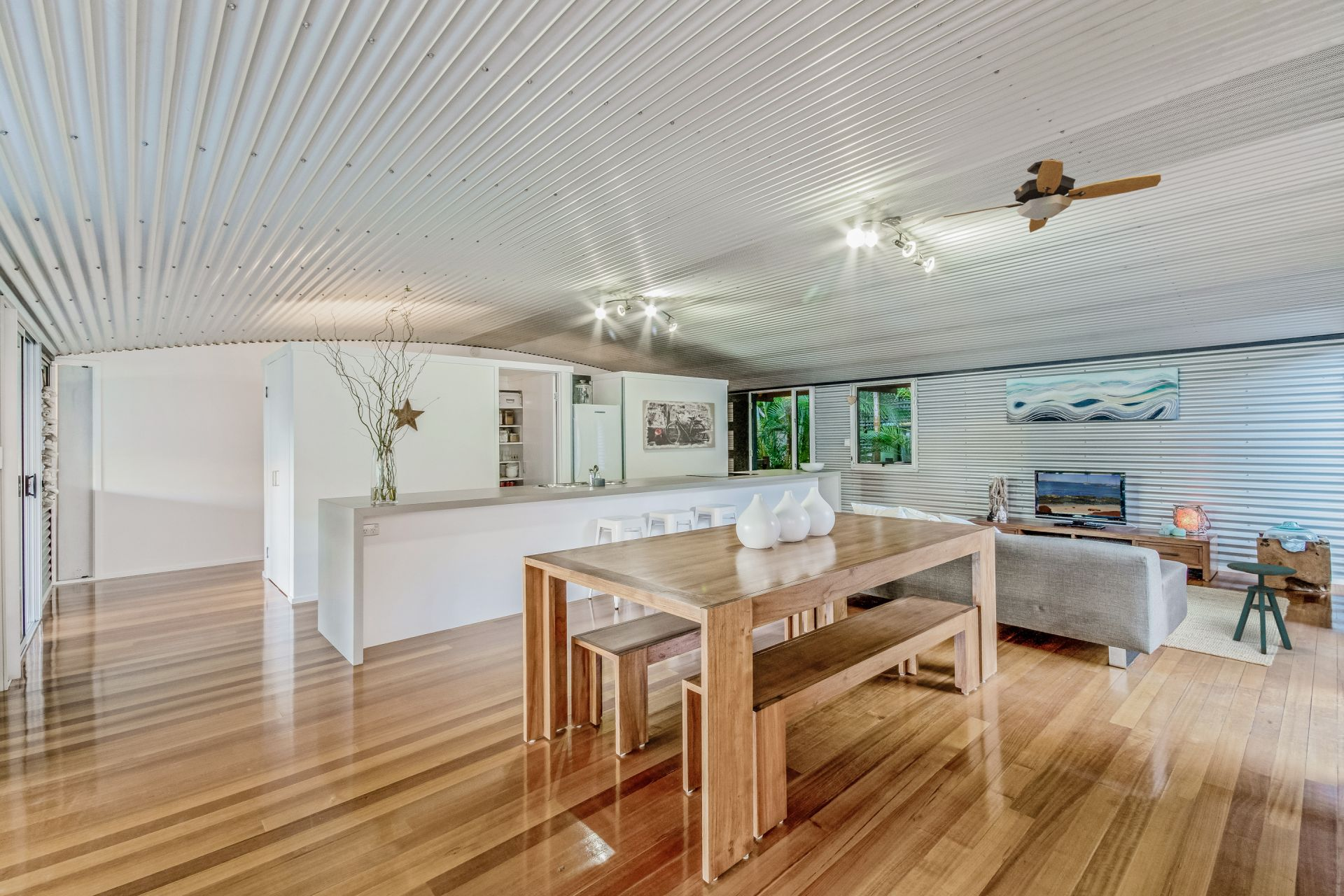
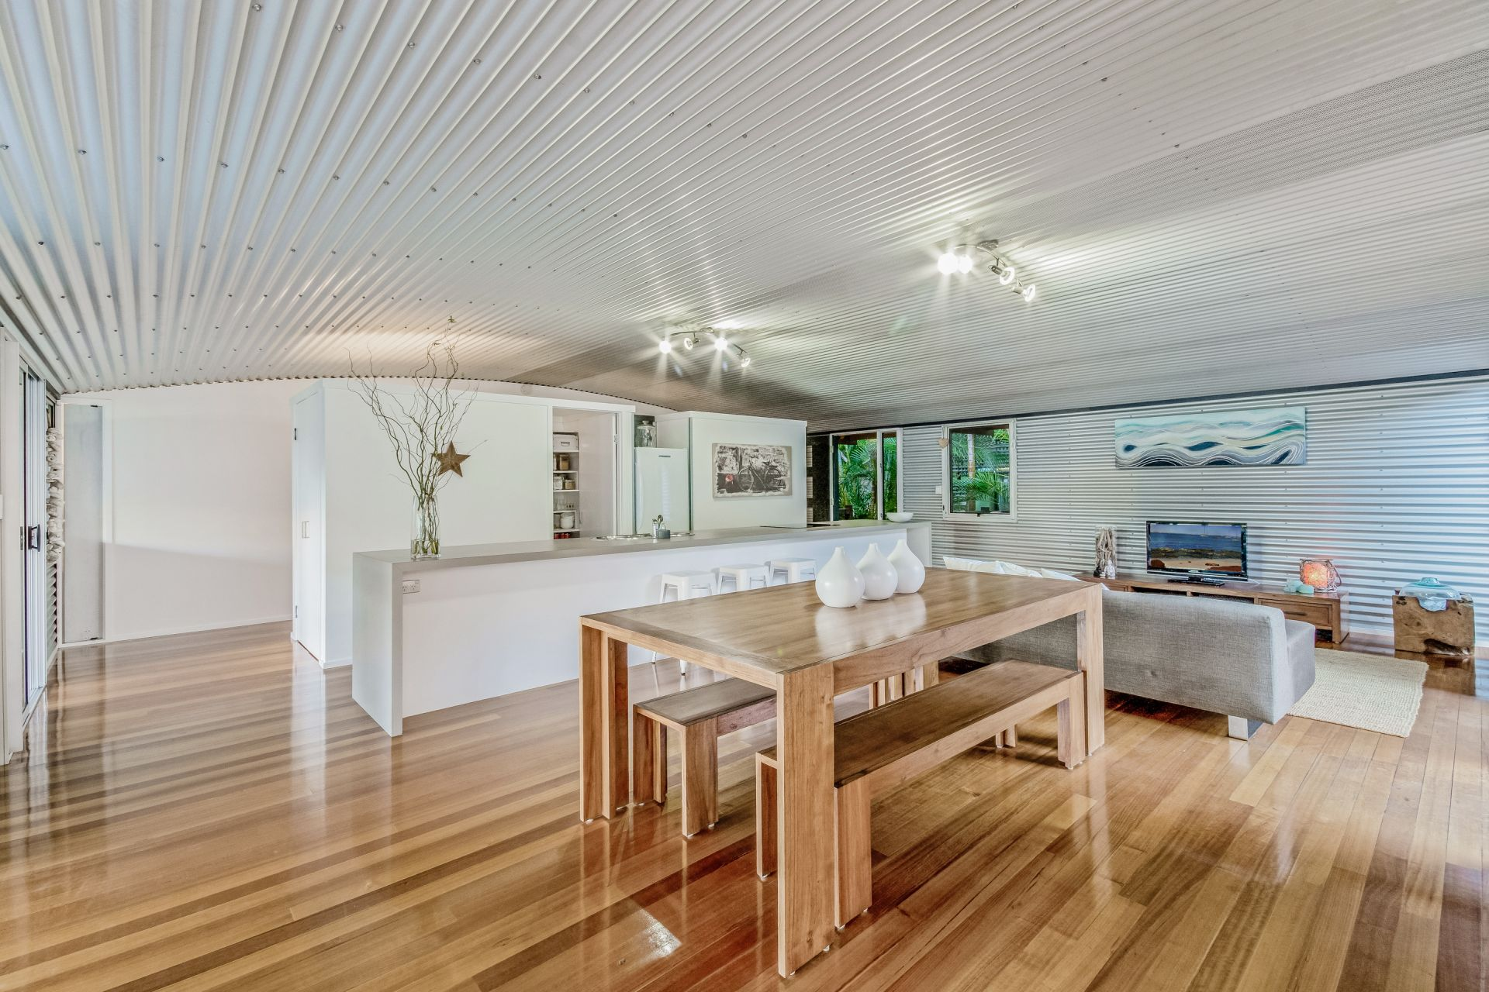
- ceiling fan (1044, 193)
- side table (1261, 607)
